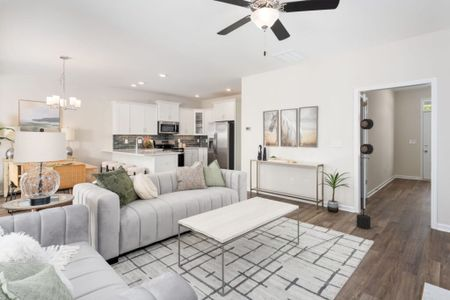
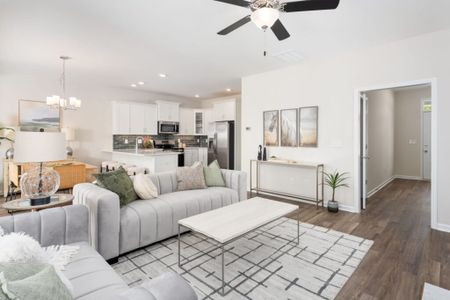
- floor lamp (363, 168)
